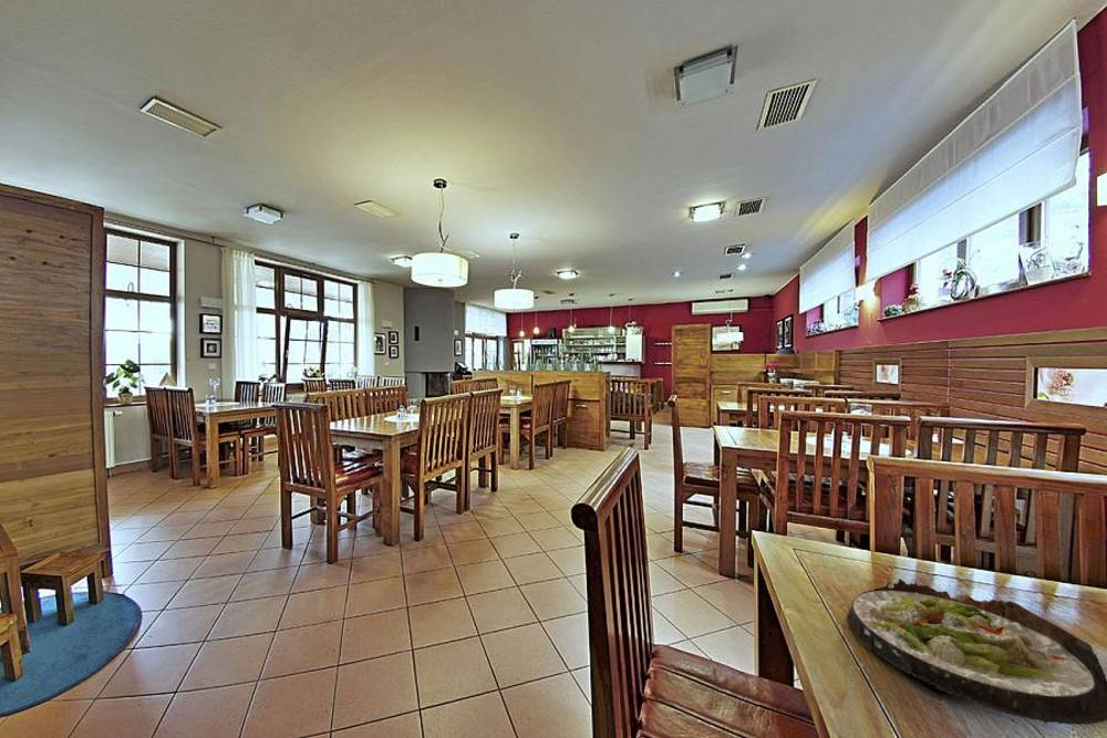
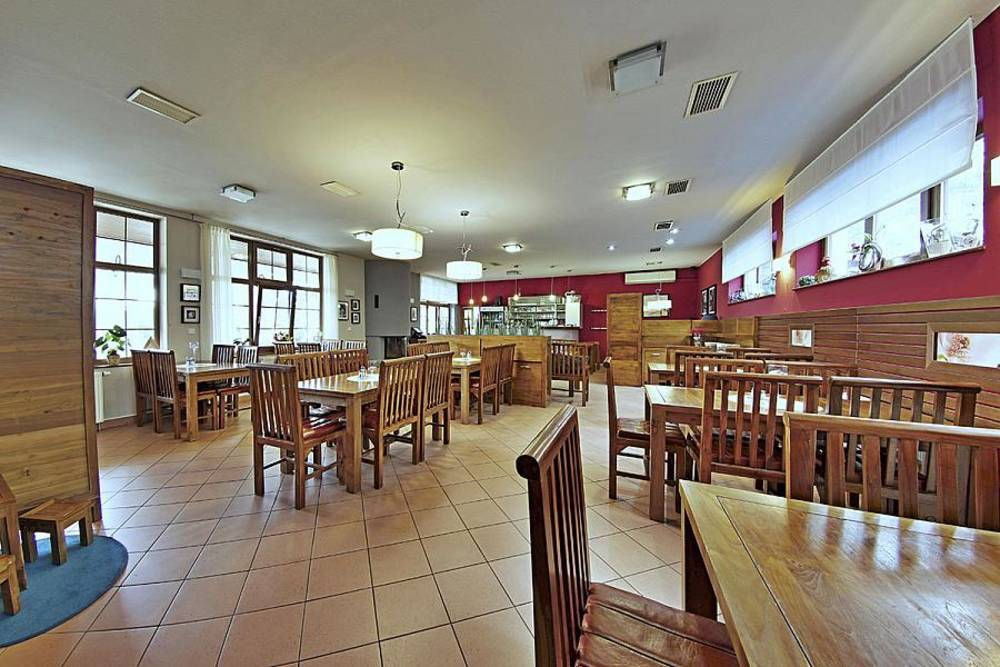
- salad plate (954, 632)
